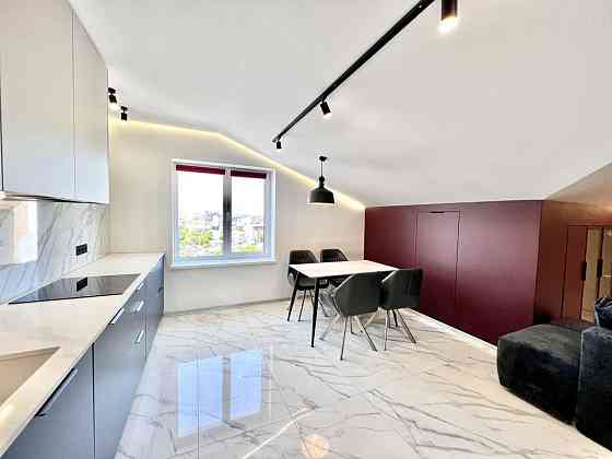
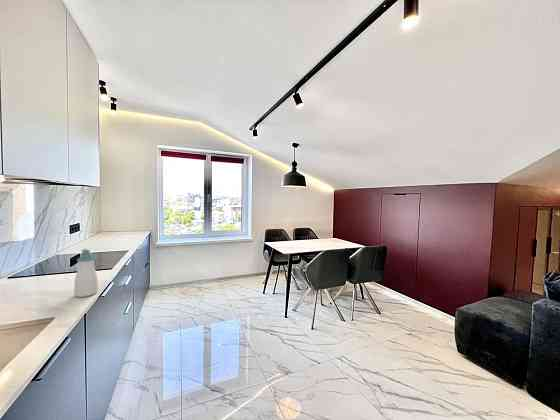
+ soap bottle (86, 272)
